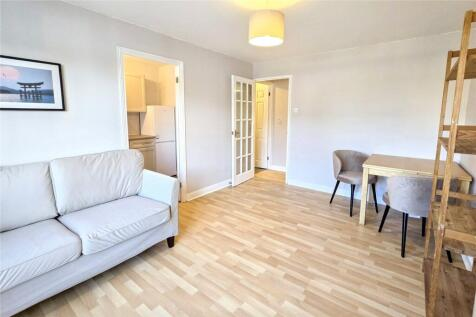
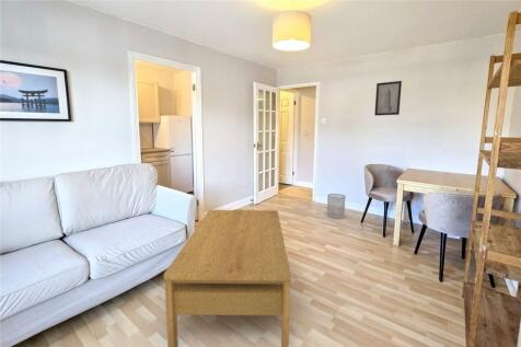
+ wastebasket (335, 206)
+ wall art (387, 99)
+ coffee table (238, 264)
